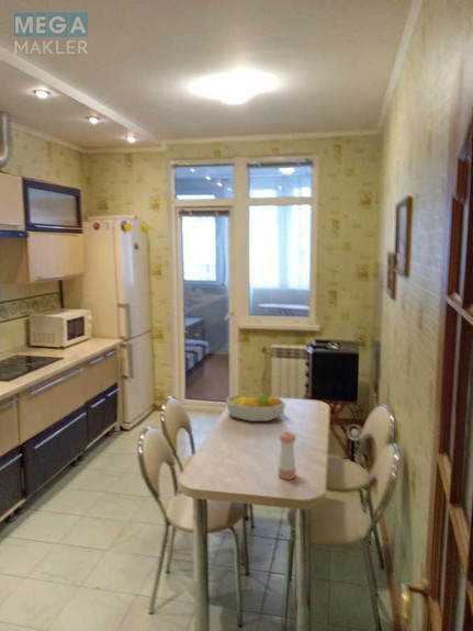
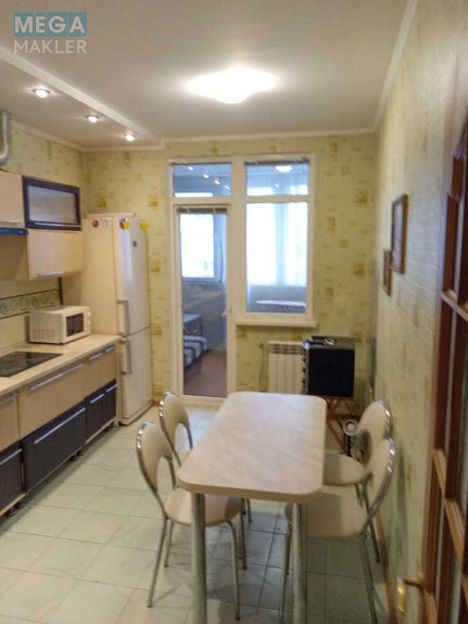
- fruit bowl (255, 404)
- pepper shaker (286, 453)
